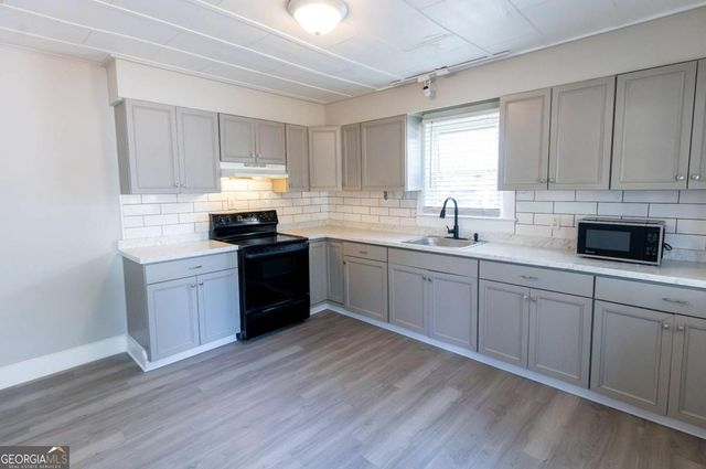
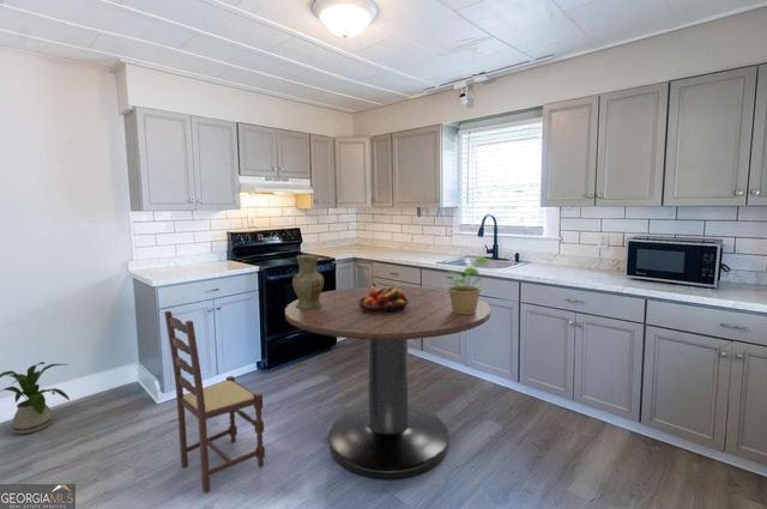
+ house plant (31, 390)
+ potted plant (463, 285)
+ dining table (387, 372)
+ fruit bowl (382, 297)
+ vase (308, 280)
+ dining chair (217, 388)
